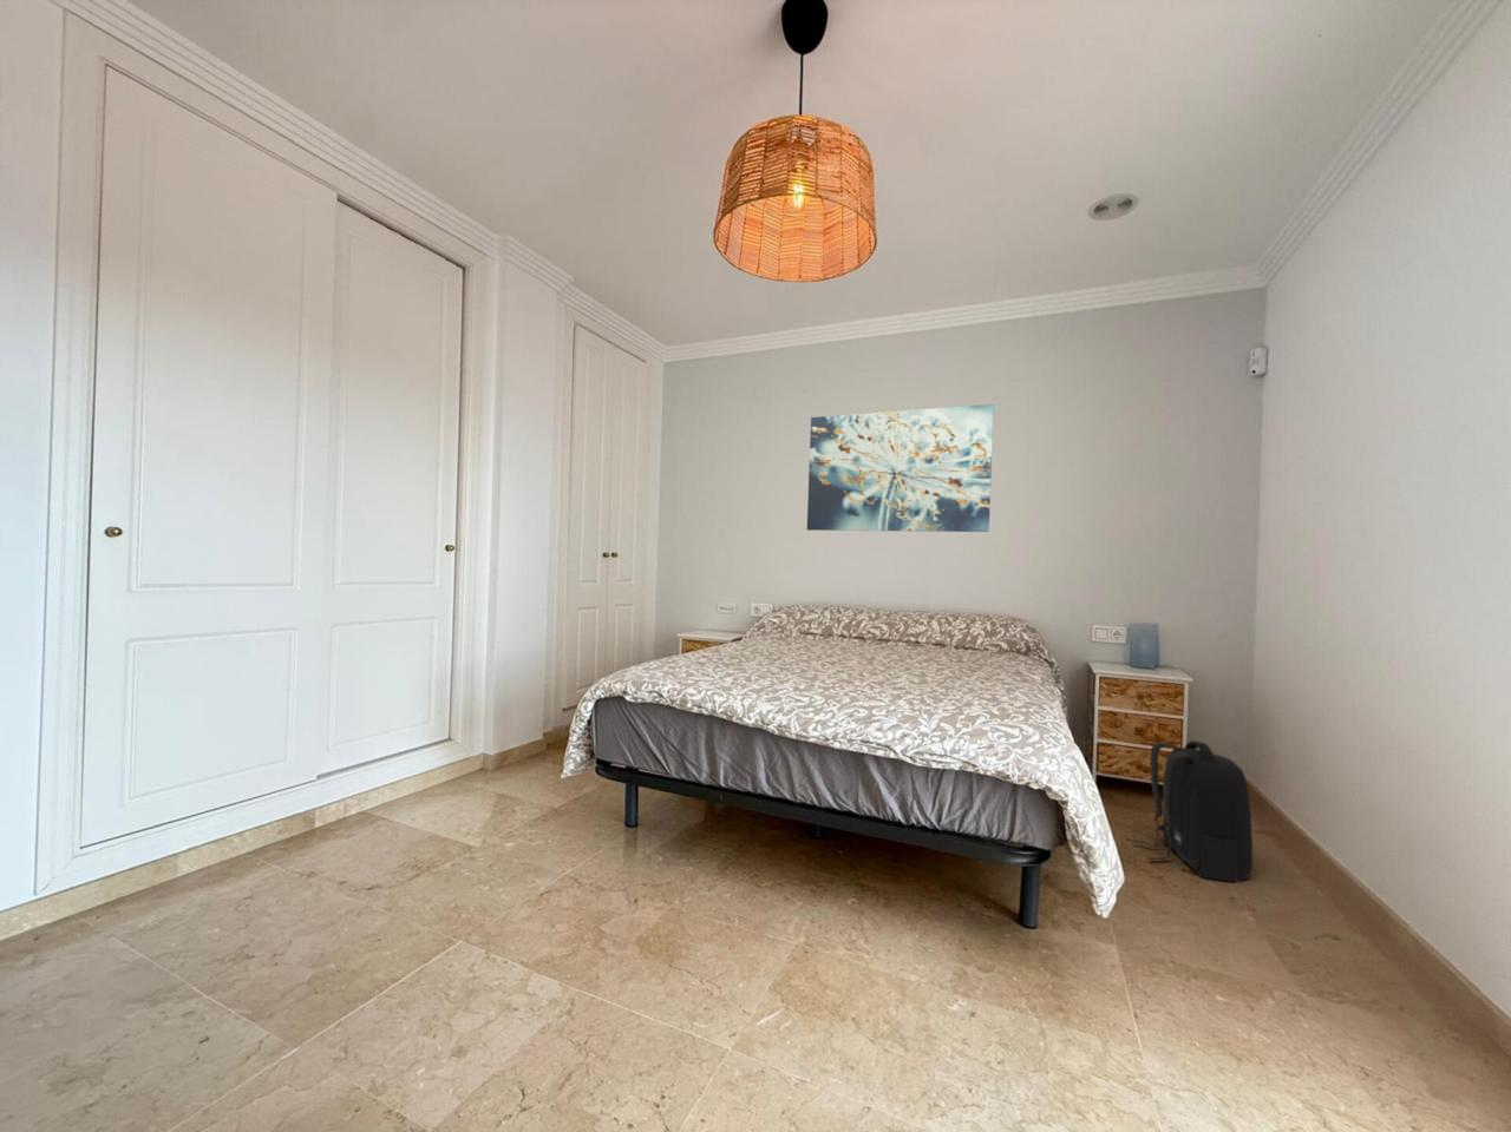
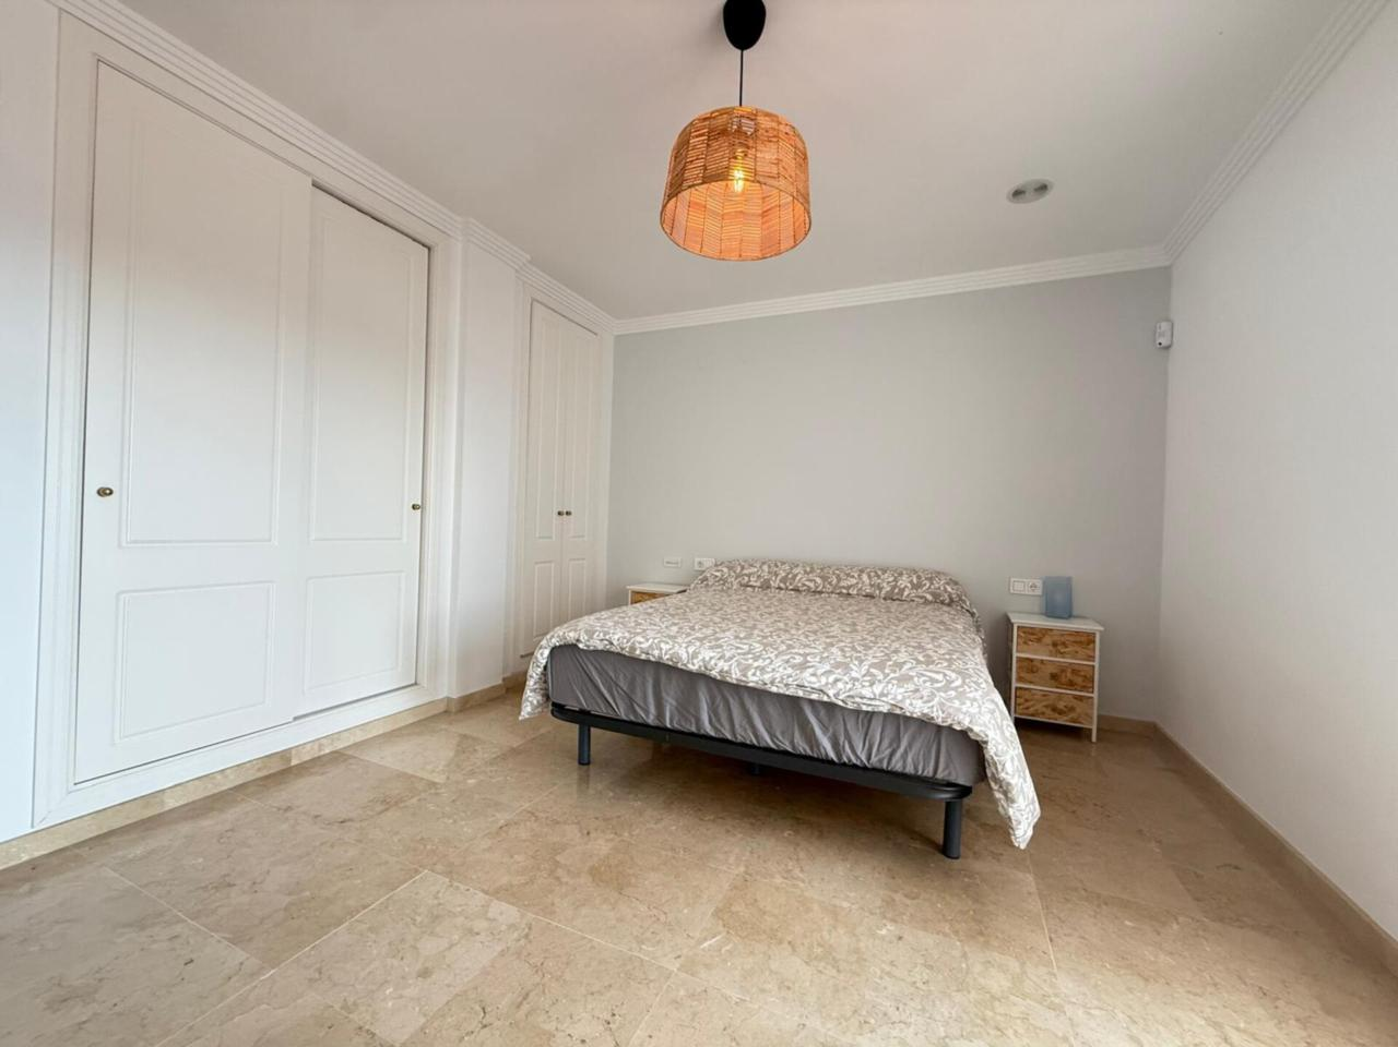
- backpack (1189, 799)
- wall art (894, 471)
